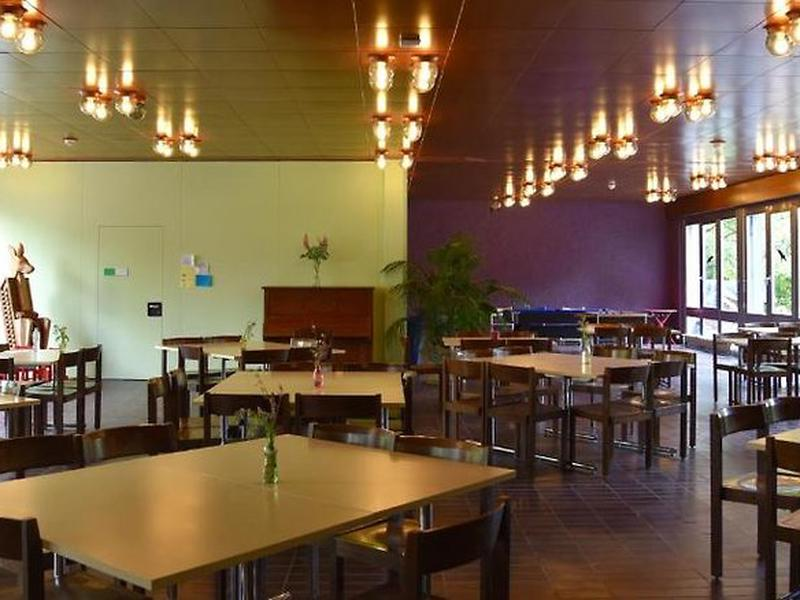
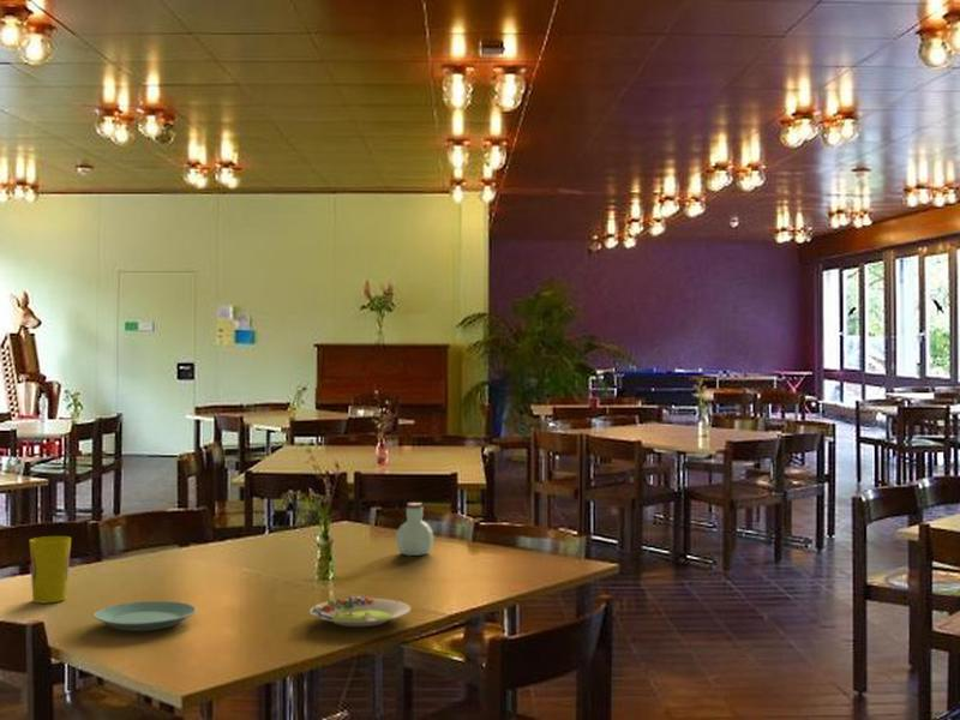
+ salad plate (360, 612)
+ jar (414, 528)
+ cup (49, 569)
+ plate (145, 617)
